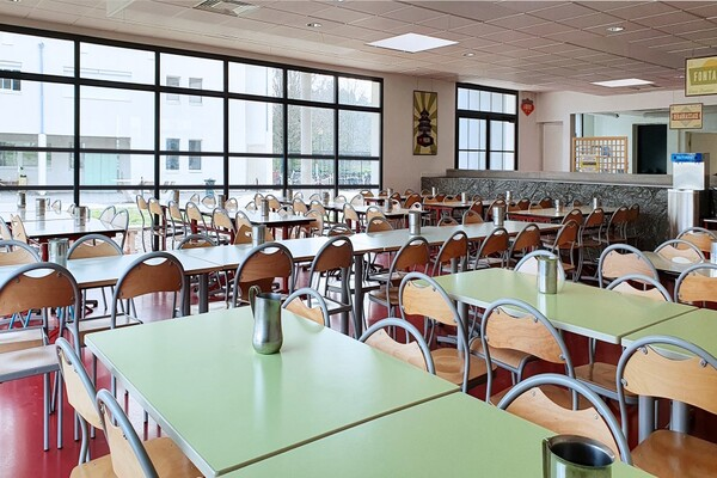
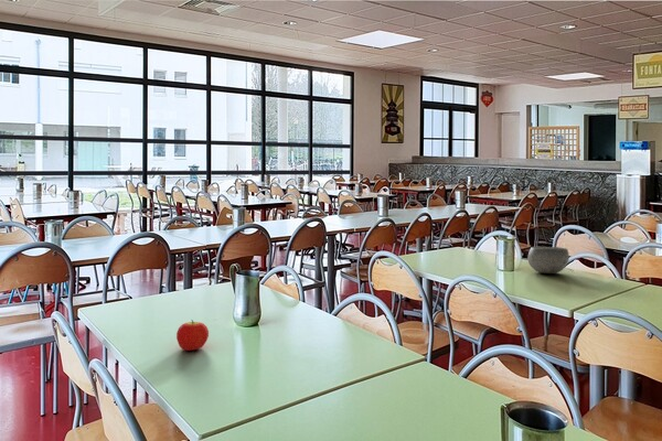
+ fruit (192, 334)
+ bowl (547, 260)
